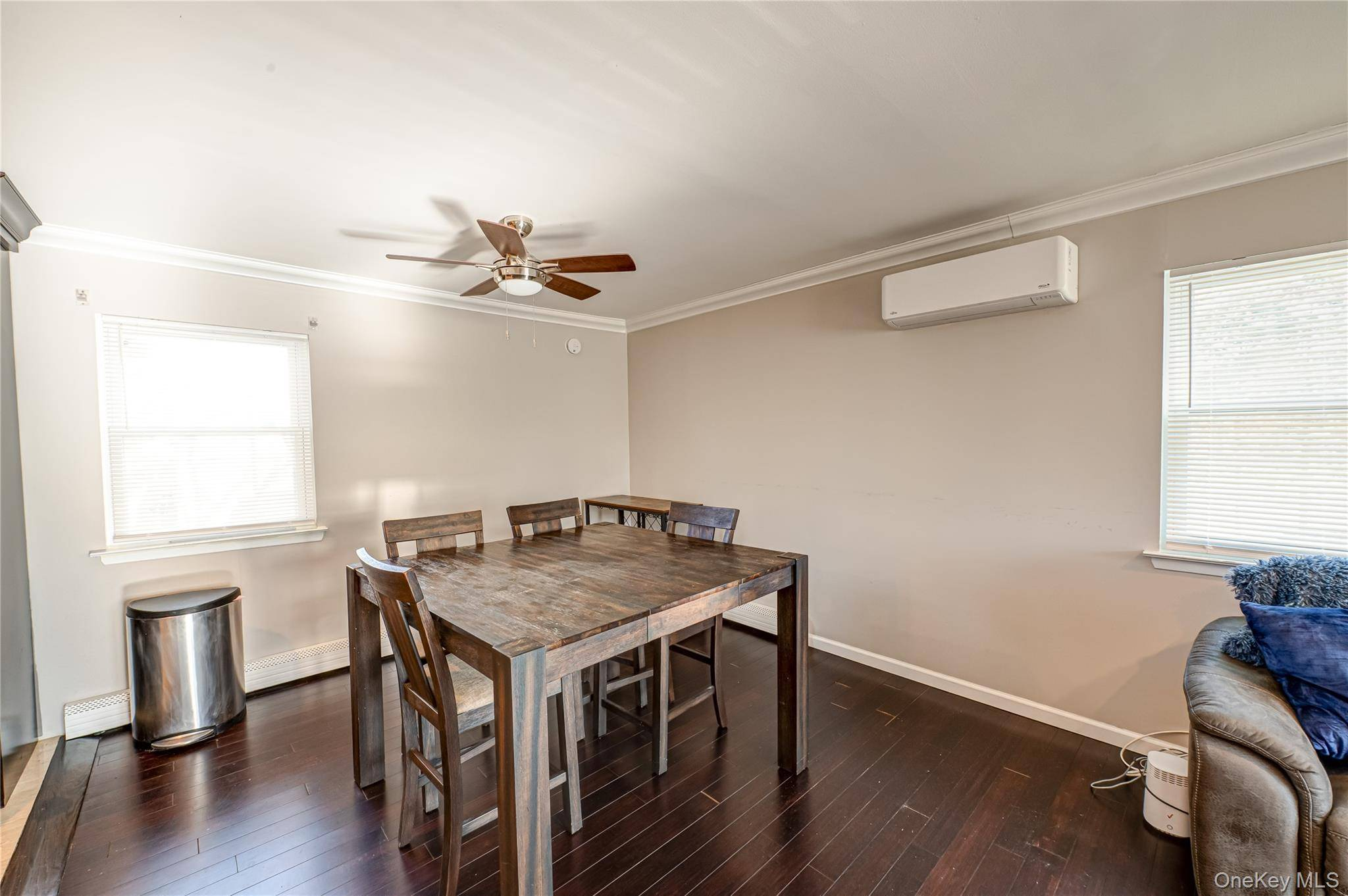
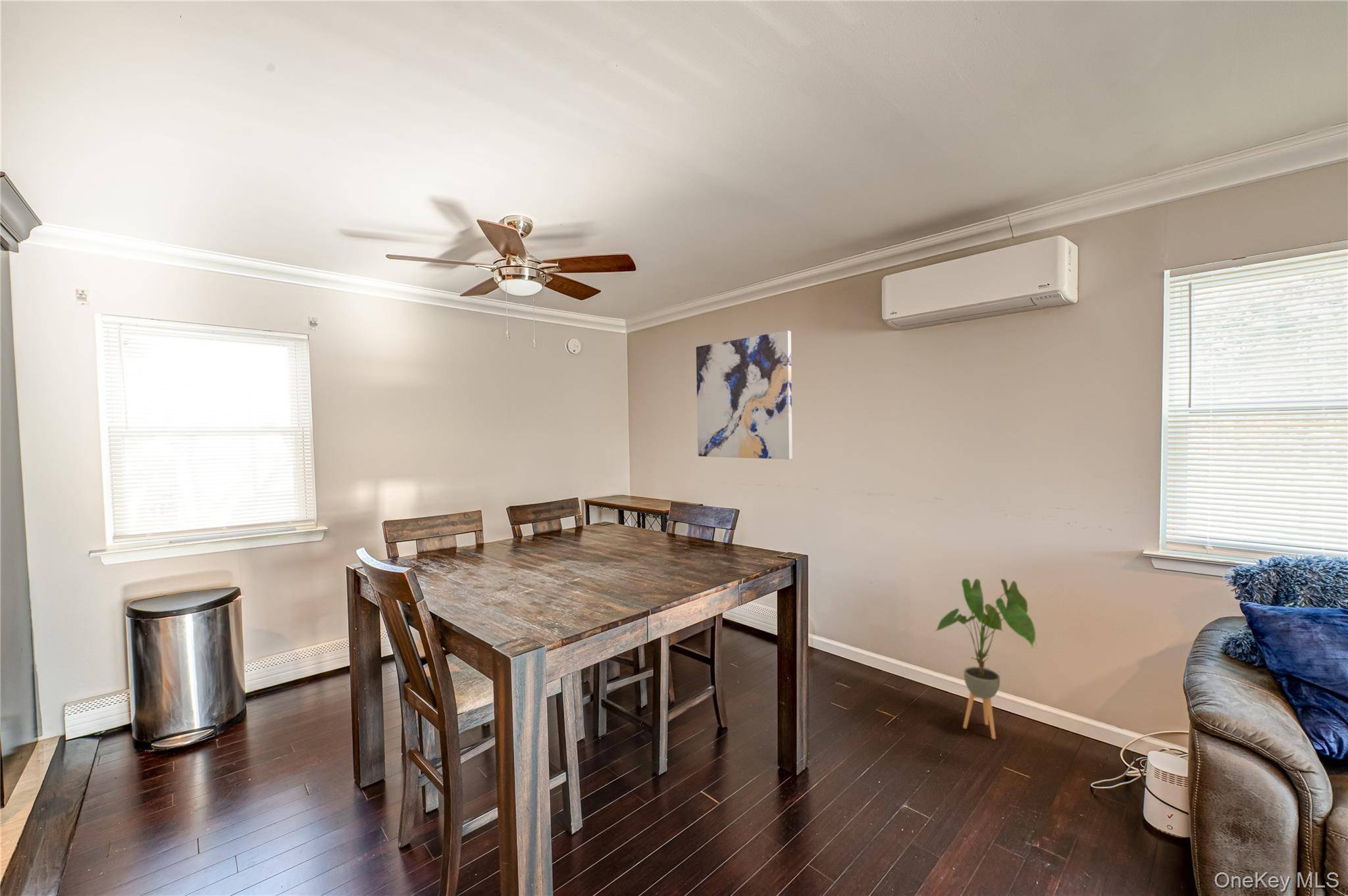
+ wall art (740, 399)
+ house plant (989, 655)
